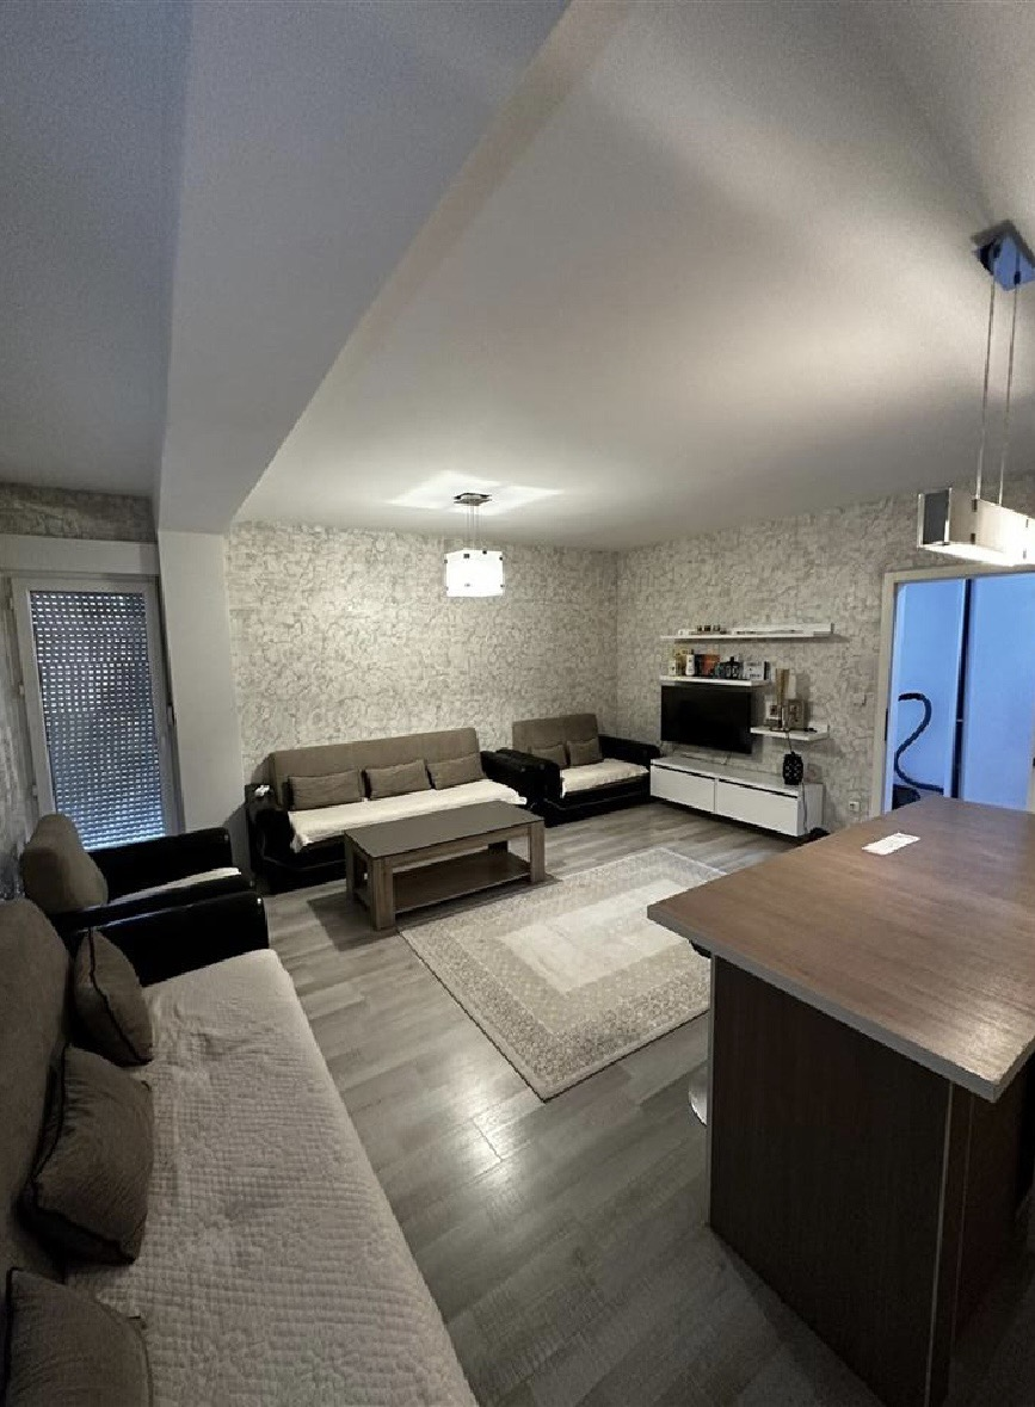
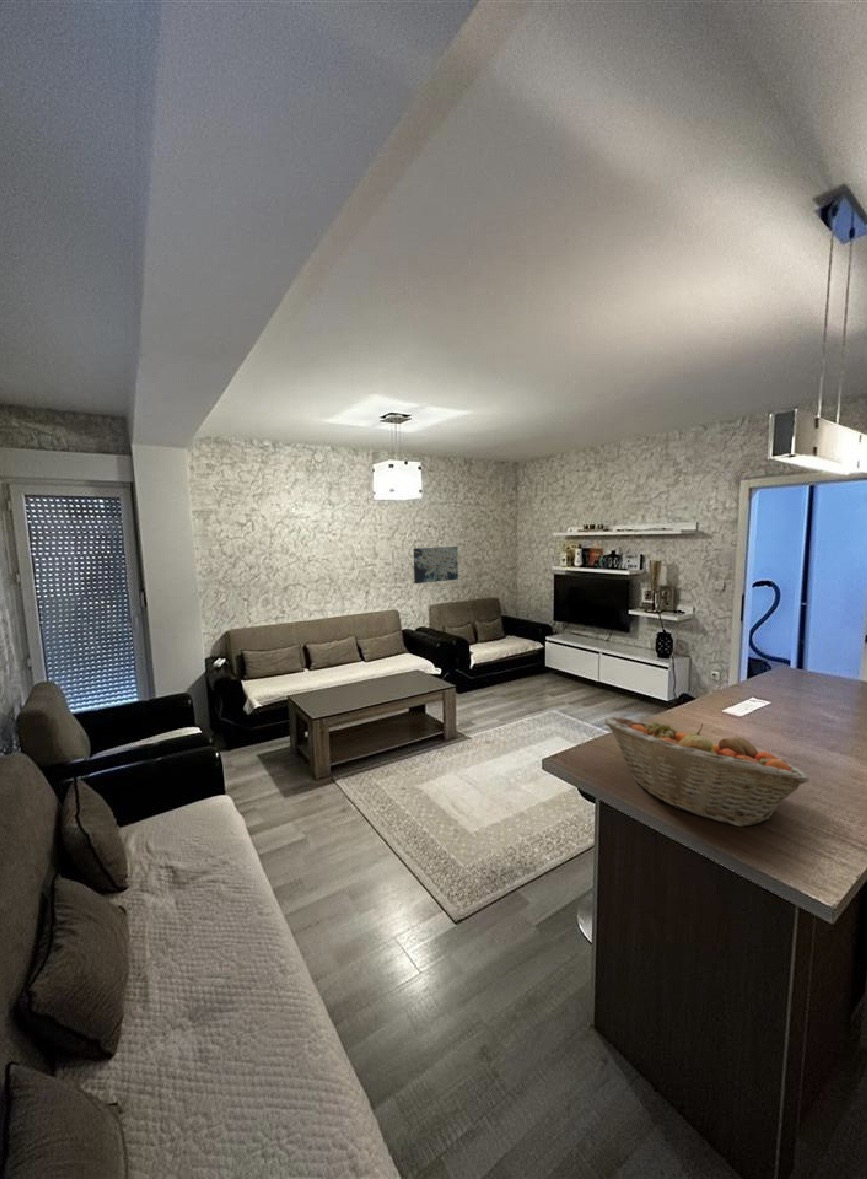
+ wall art (436, 564)
+ fruit basket (694, 757)
